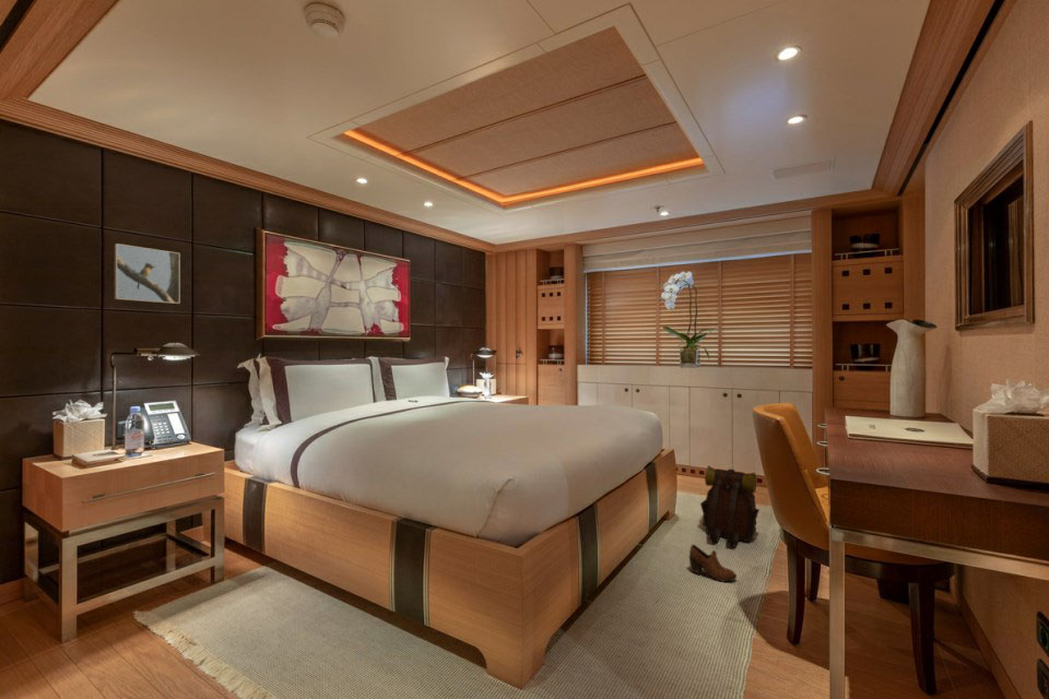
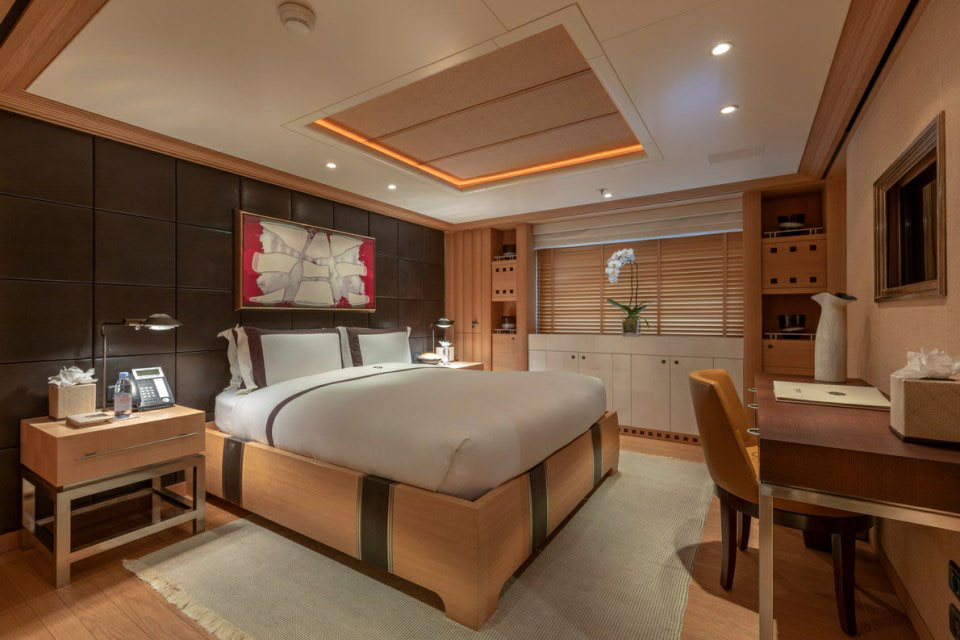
- backpack (727, 503)
- shoe (711, 562)
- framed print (148, 274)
